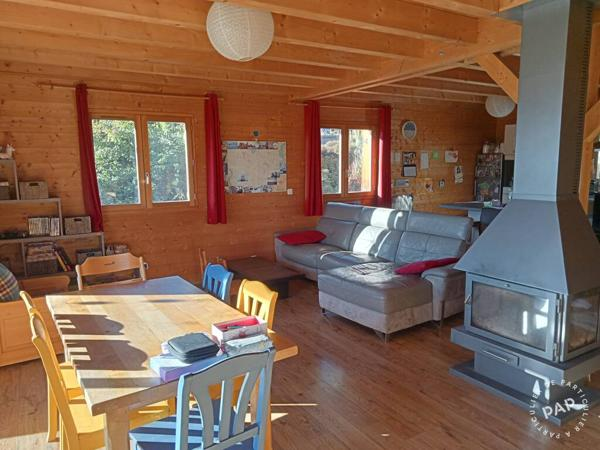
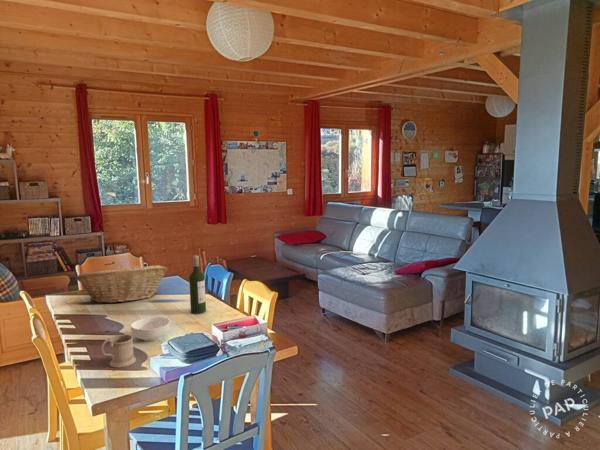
+ cereal bowl (150, 330)
+ wine bottle (197, 283)
+ fruit basket (123, 279)
+ mug (117, 349)
